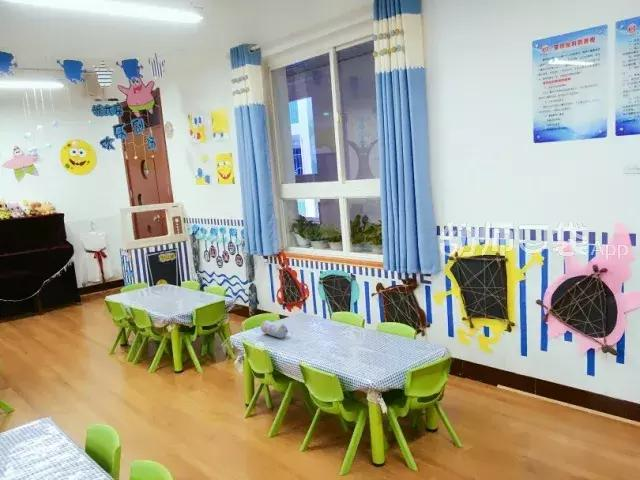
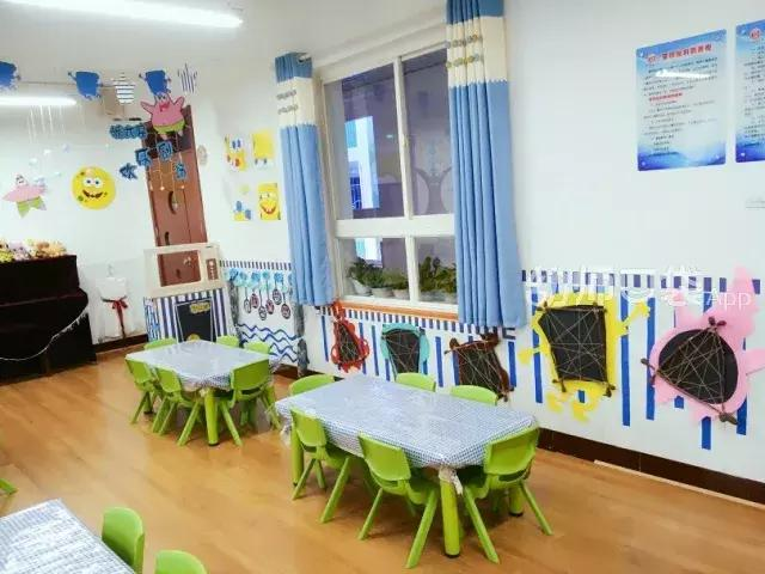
- pencil case (273, 328)
